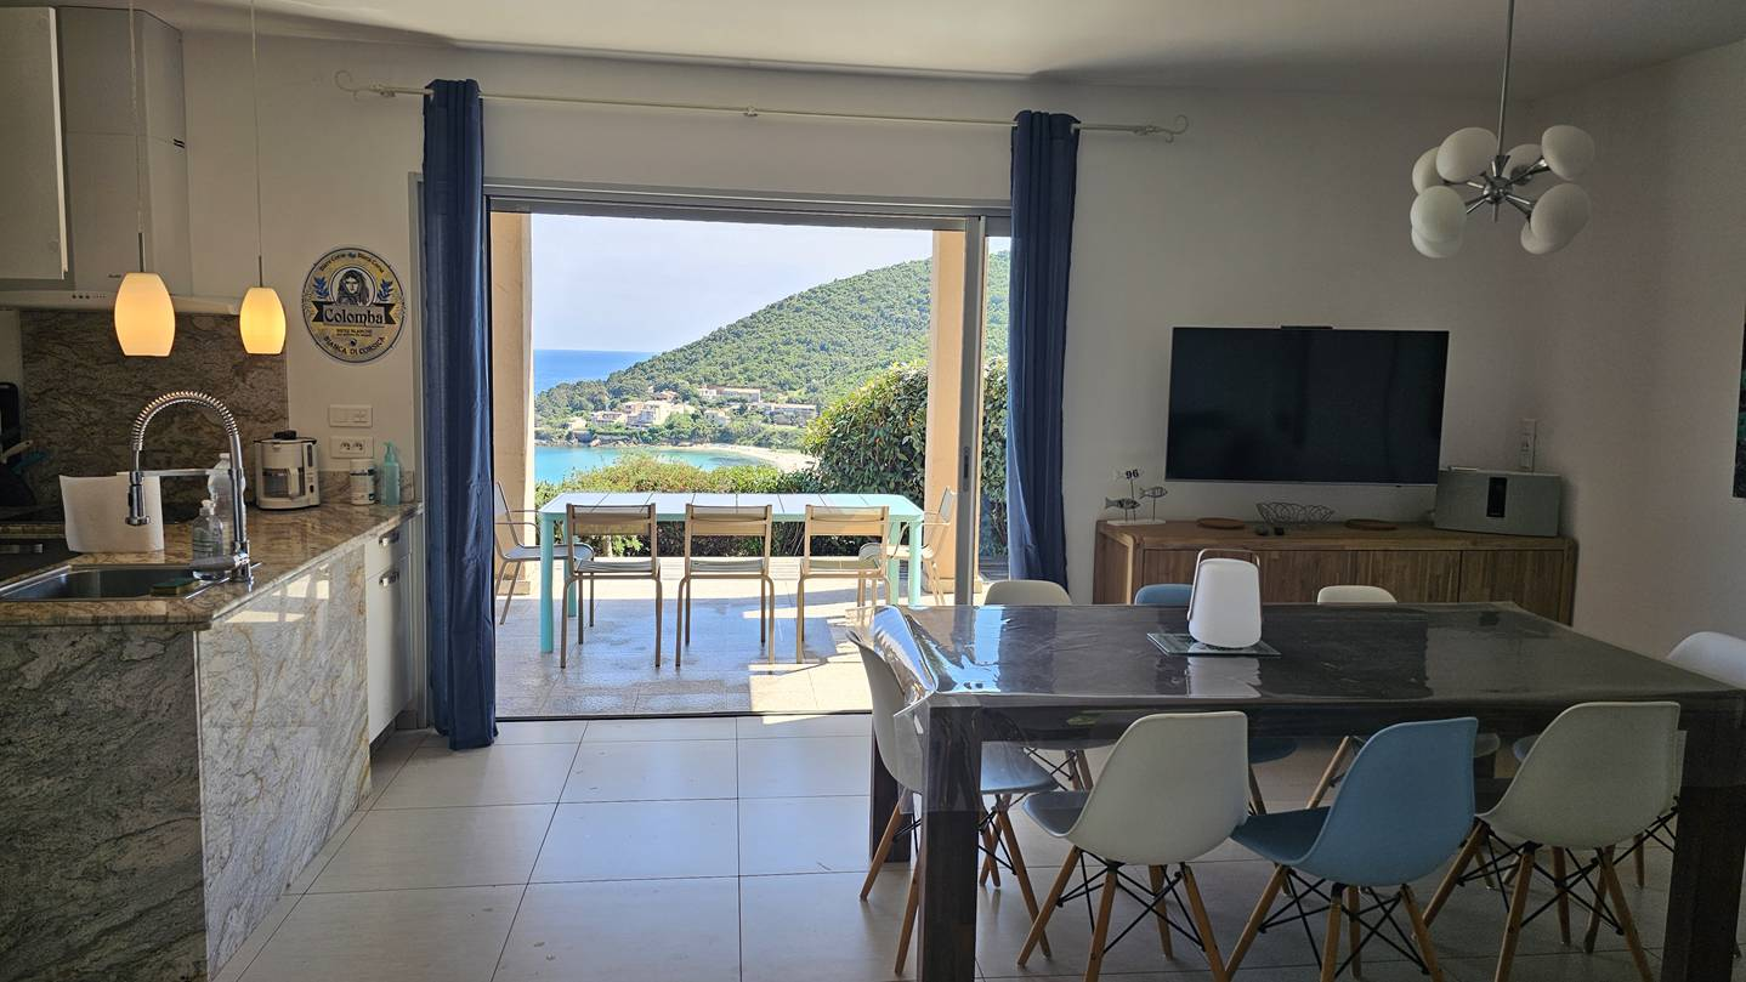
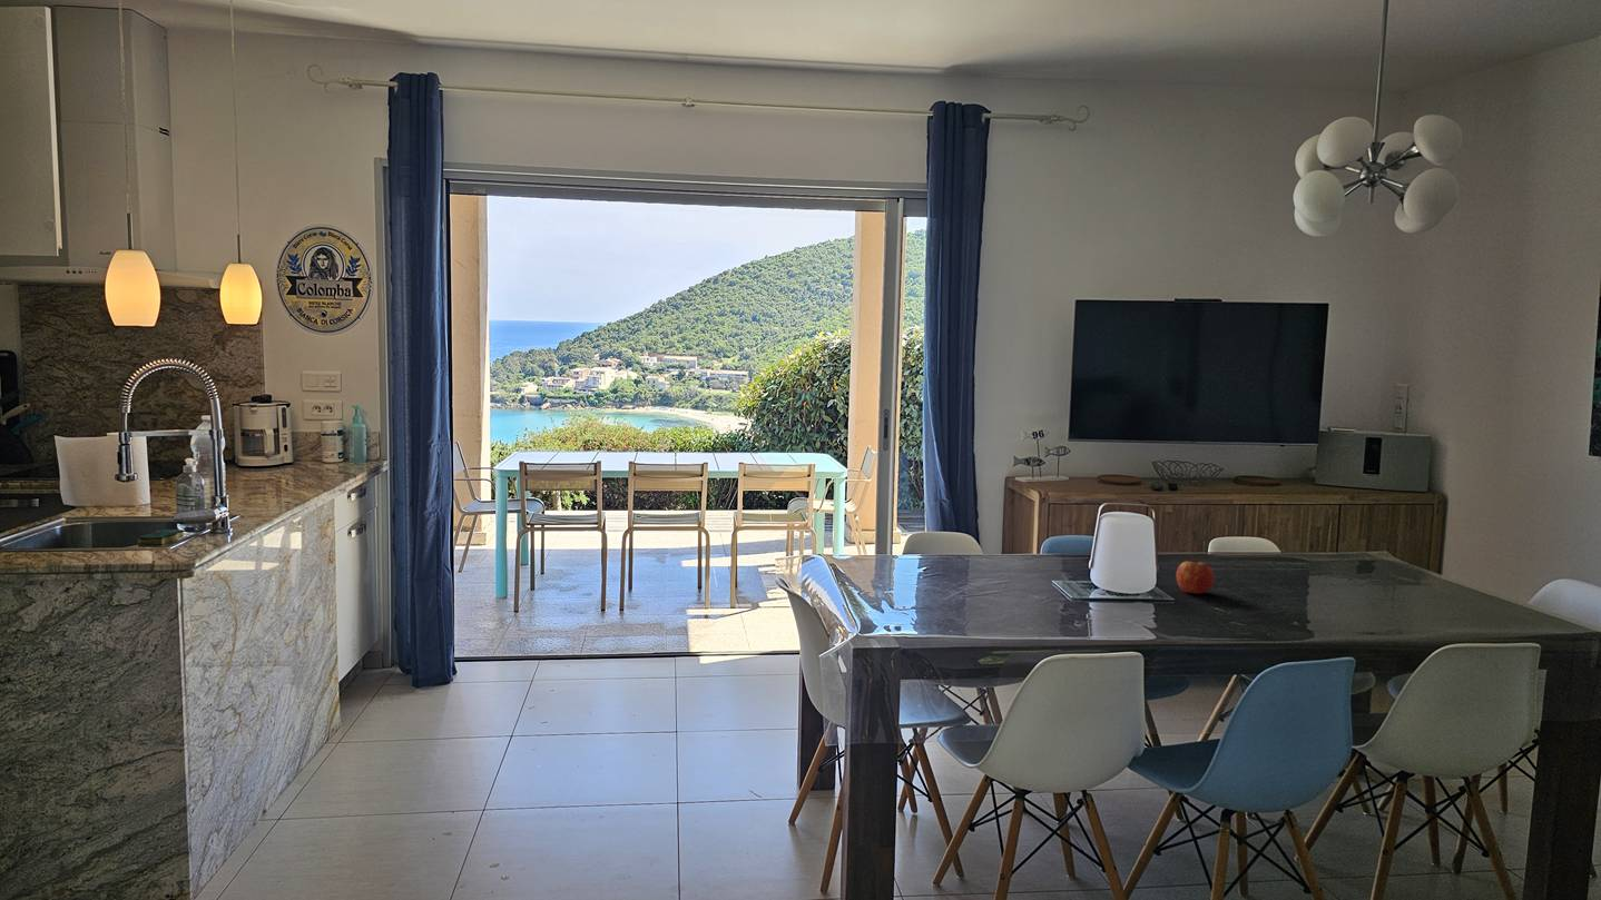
+ apple (1195, 575)
